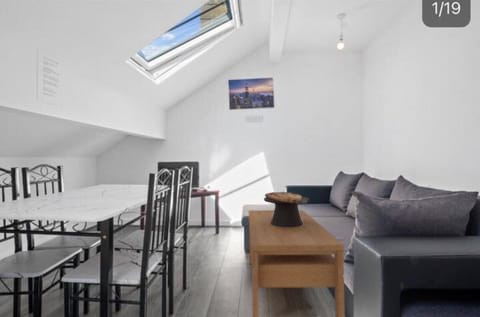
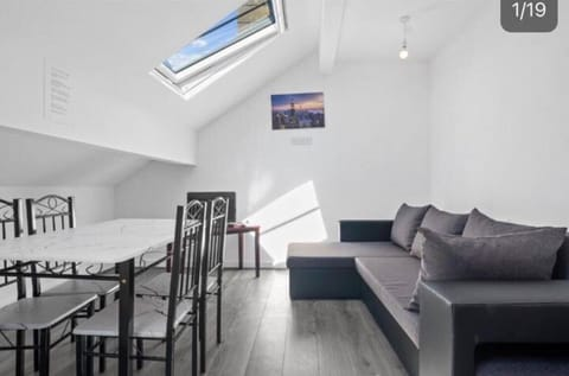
- coffee table (284, 255)
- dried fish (286, 209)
